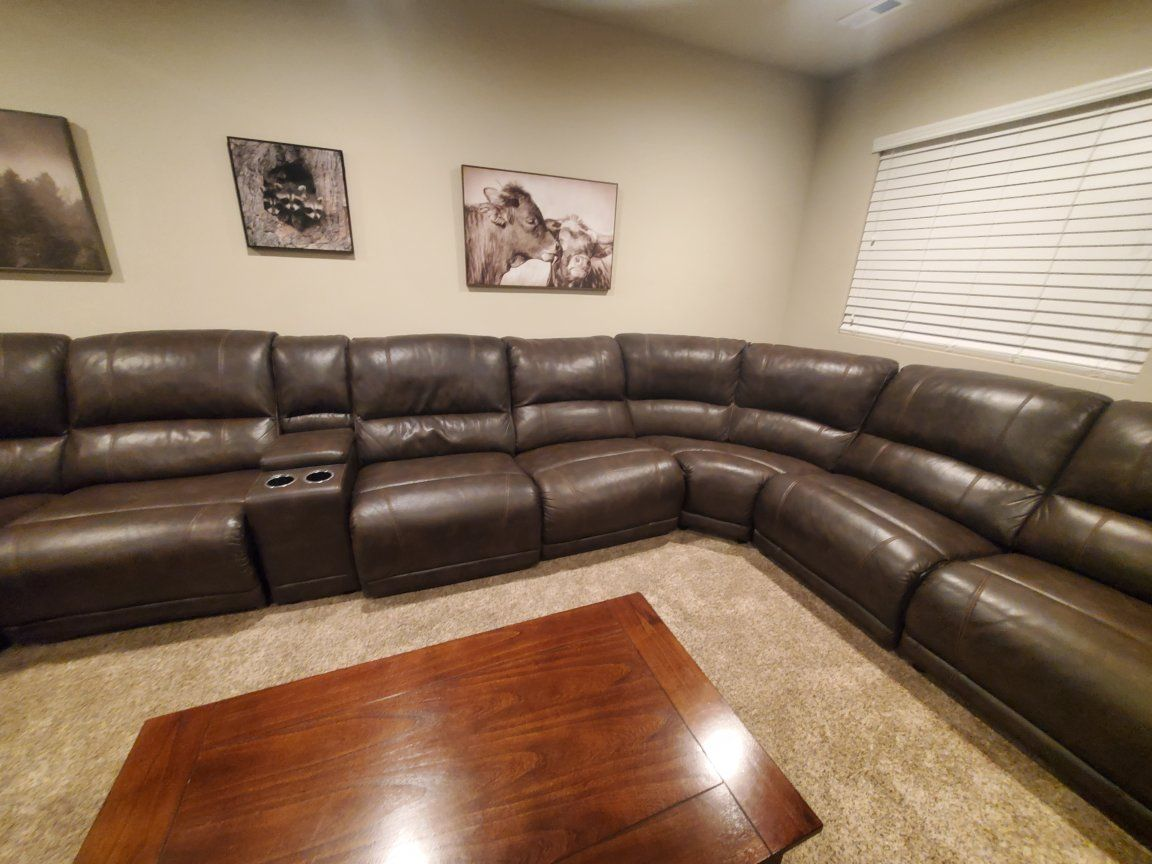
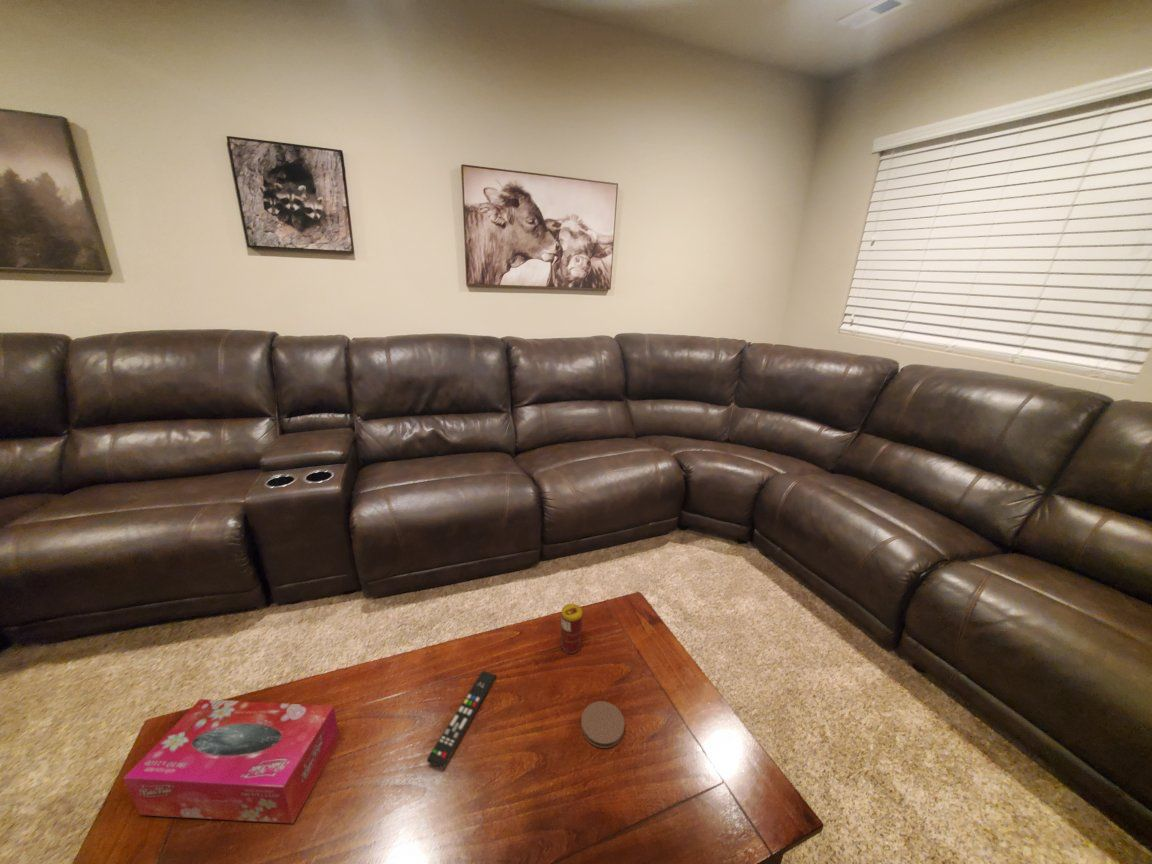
+ tissue box (243, 756)
+ coaster (602, 723)
+ beverage can (571, 628)
+ remote control (465, 713)
